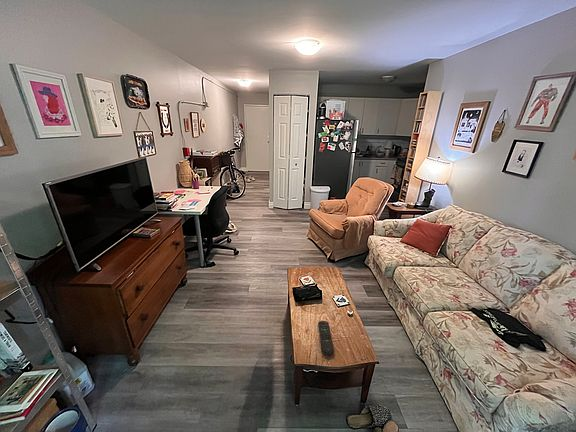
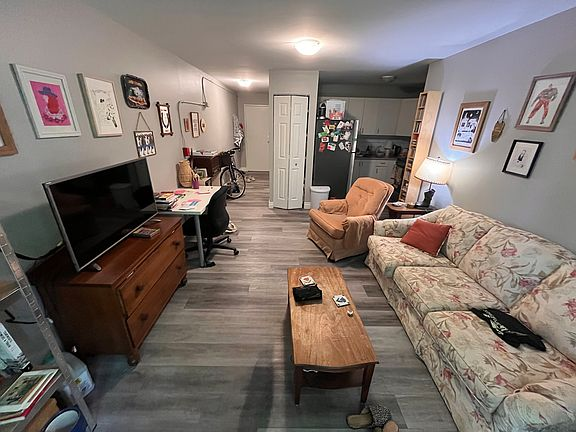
- remote control (325, 336)
